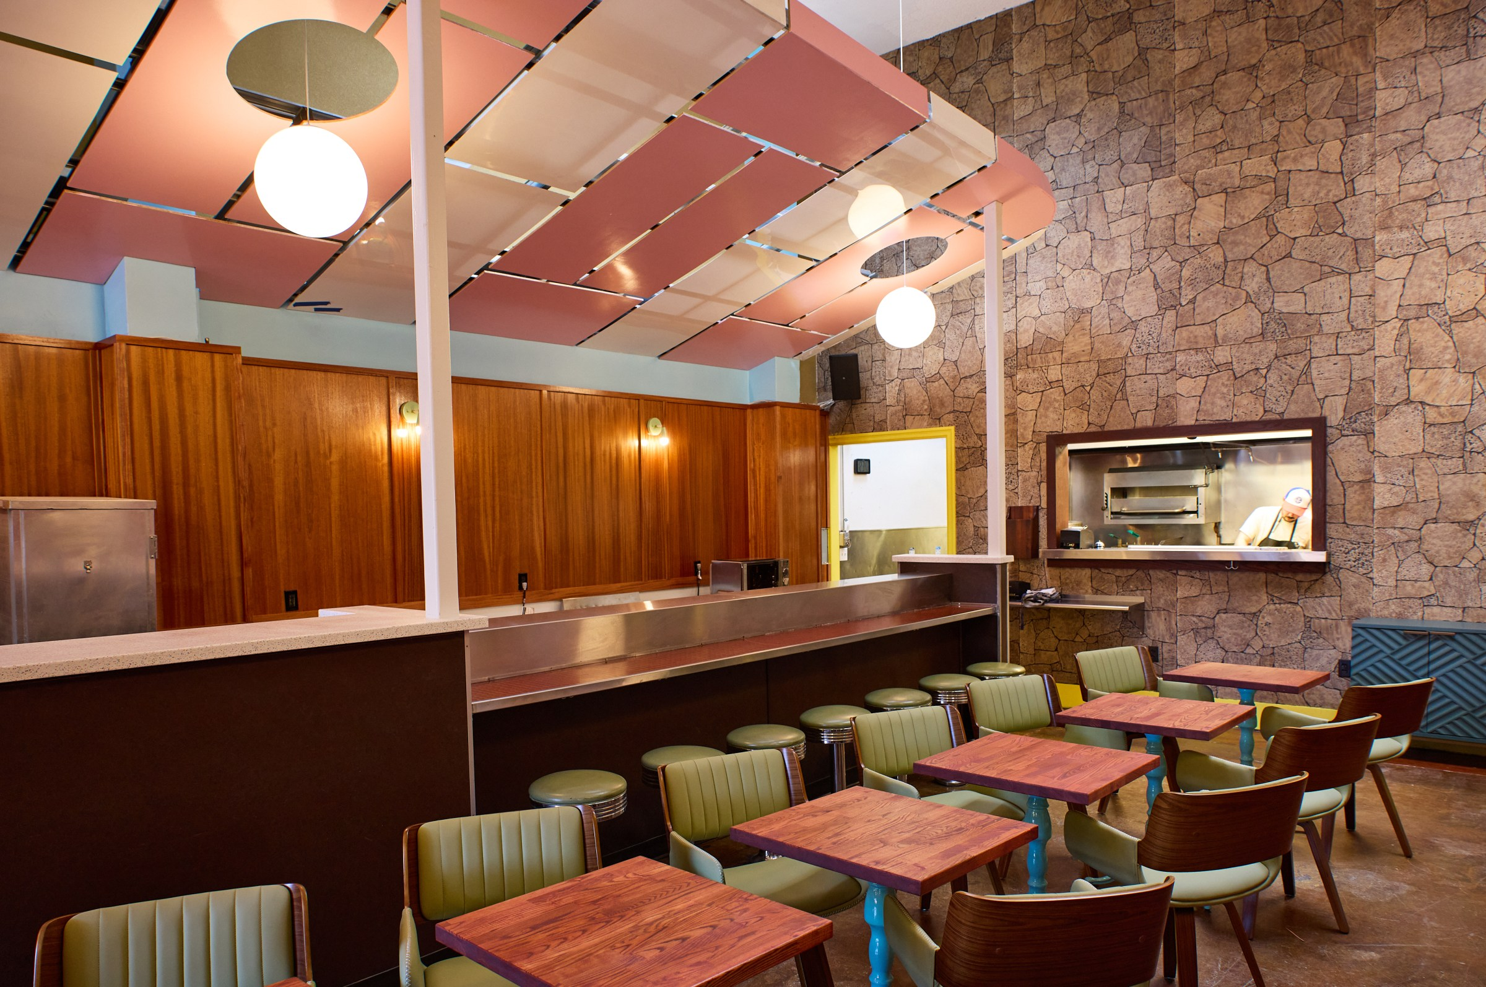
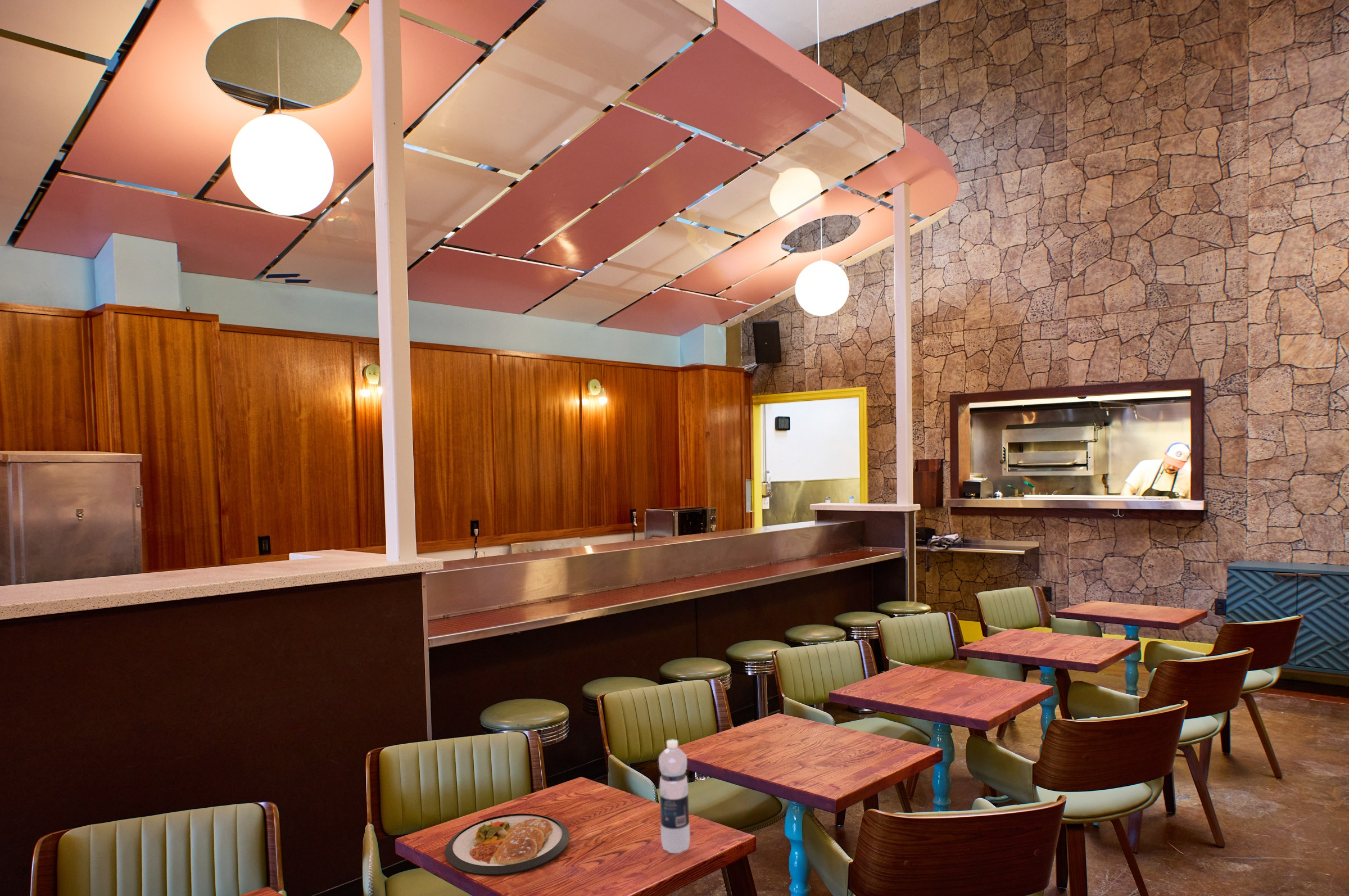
+ dish (508, 839)
+ water bottle (674, 794)
